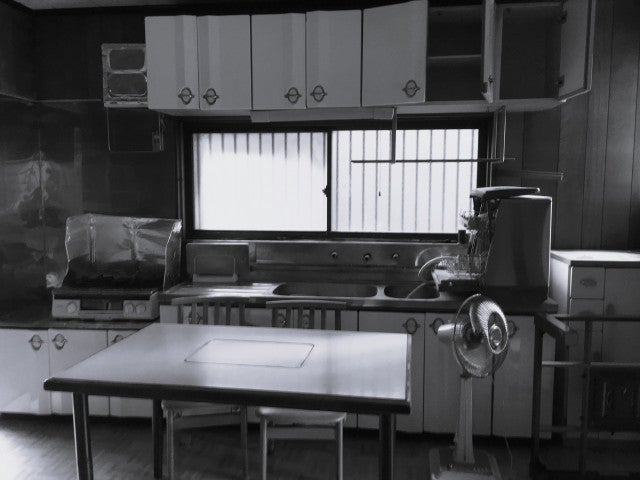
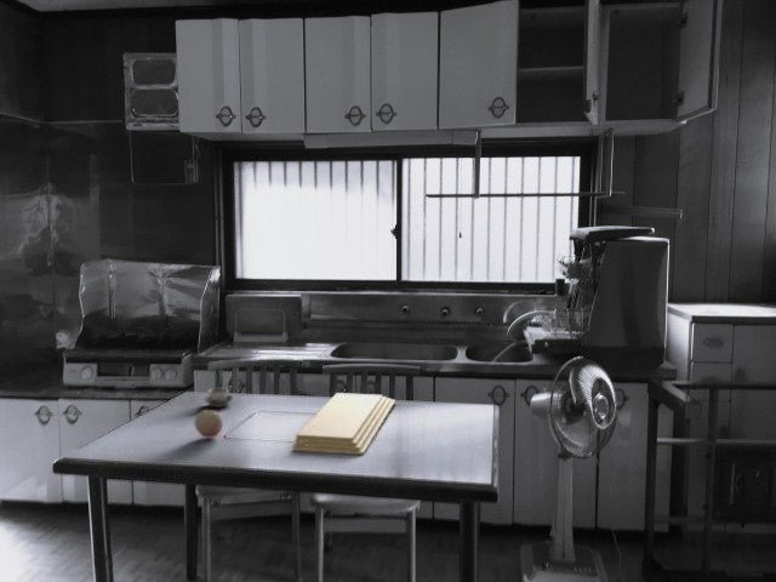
+ cutting board (349, 418)
+ fruit (209, 423)
+ cup (218, 396)
